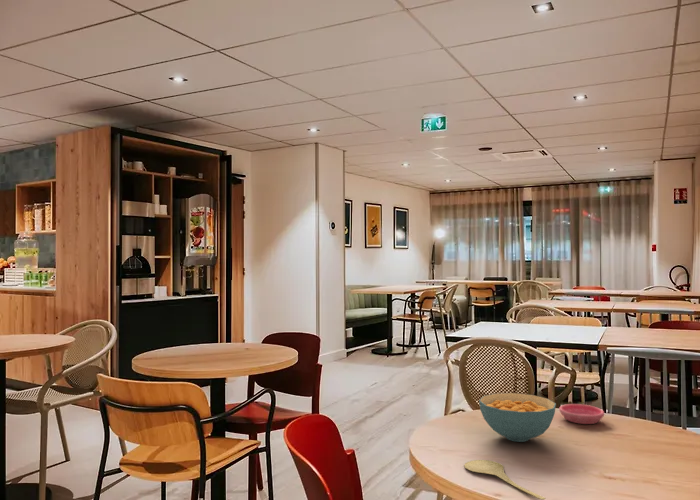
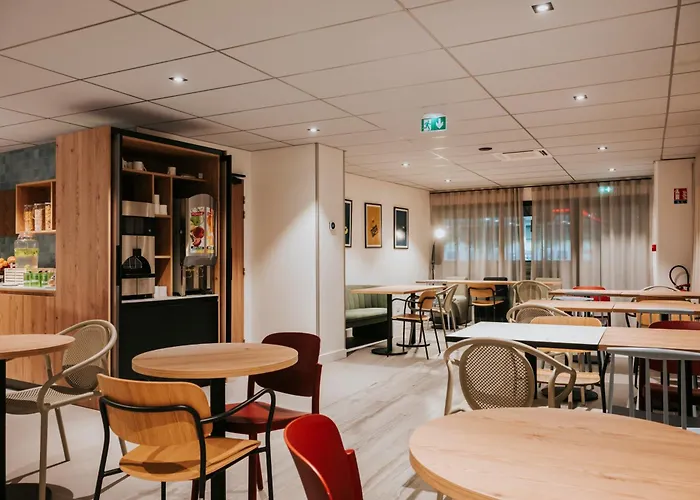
- saucer (581, 414)
- spoon (504, 477)
- cereal bowl (517, 420)
